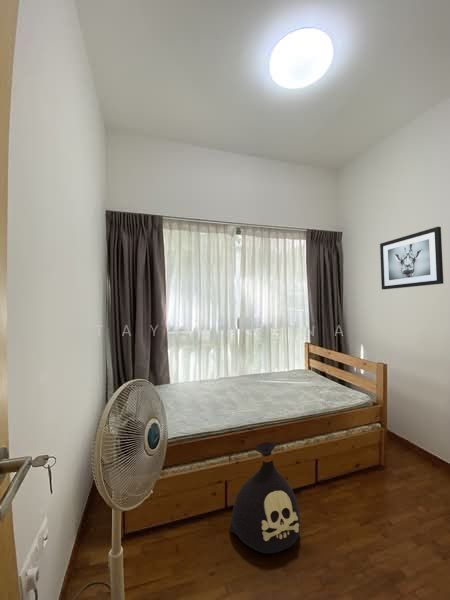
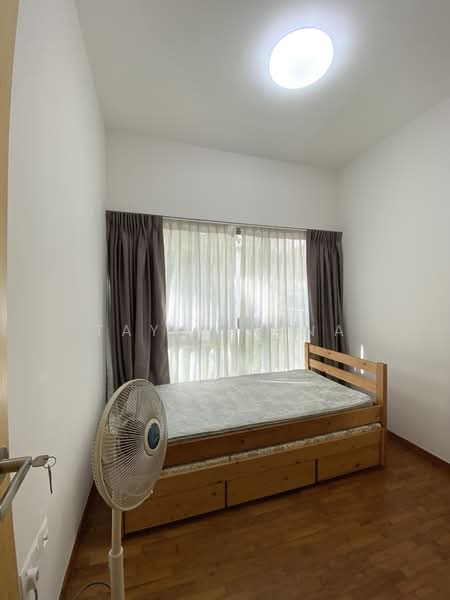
- wall art (408, 261)
- bag (266, 488)
